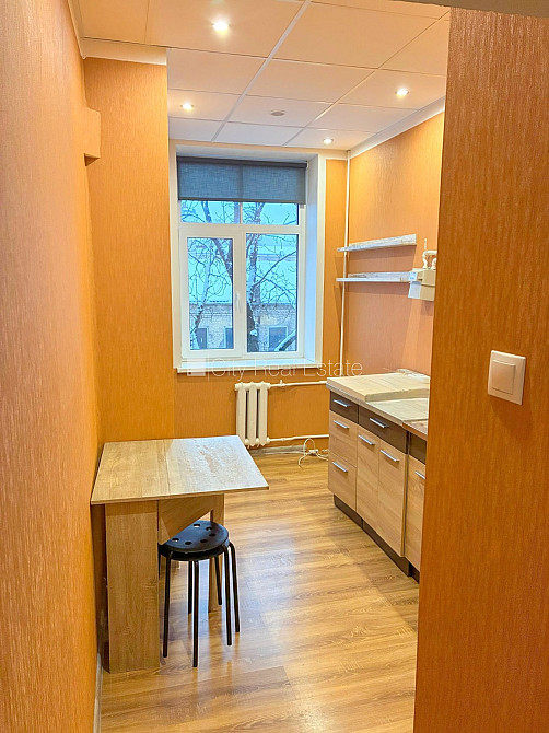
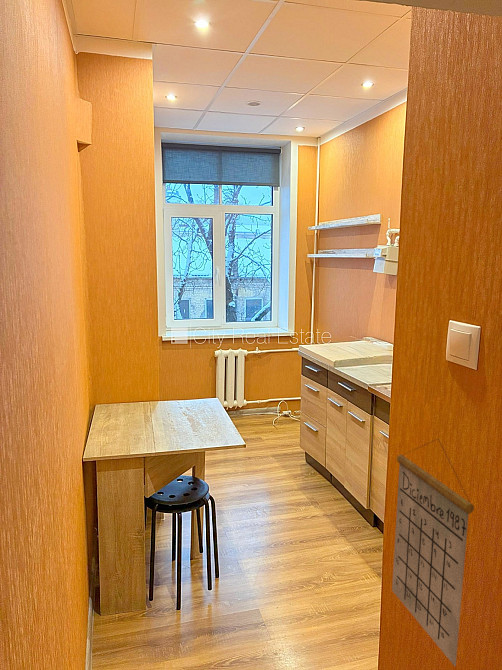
+ calendar (427, 534)
